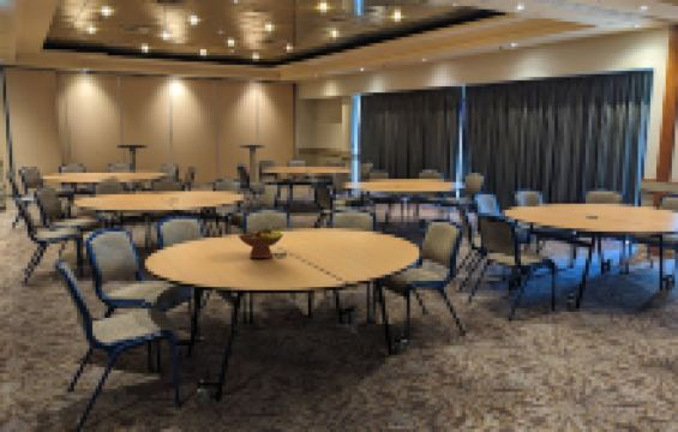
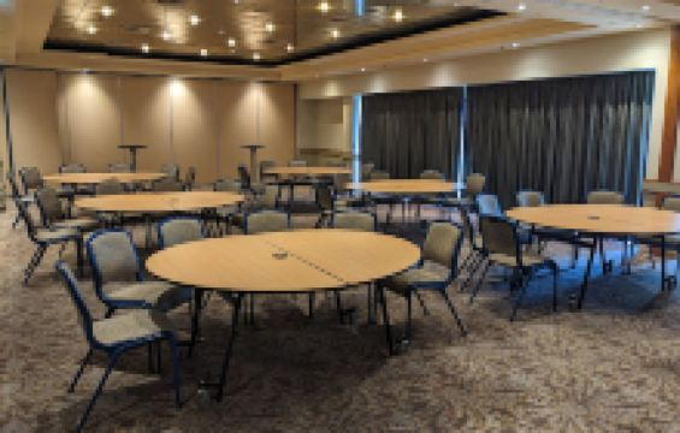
- fruit bowl (260, 241)
